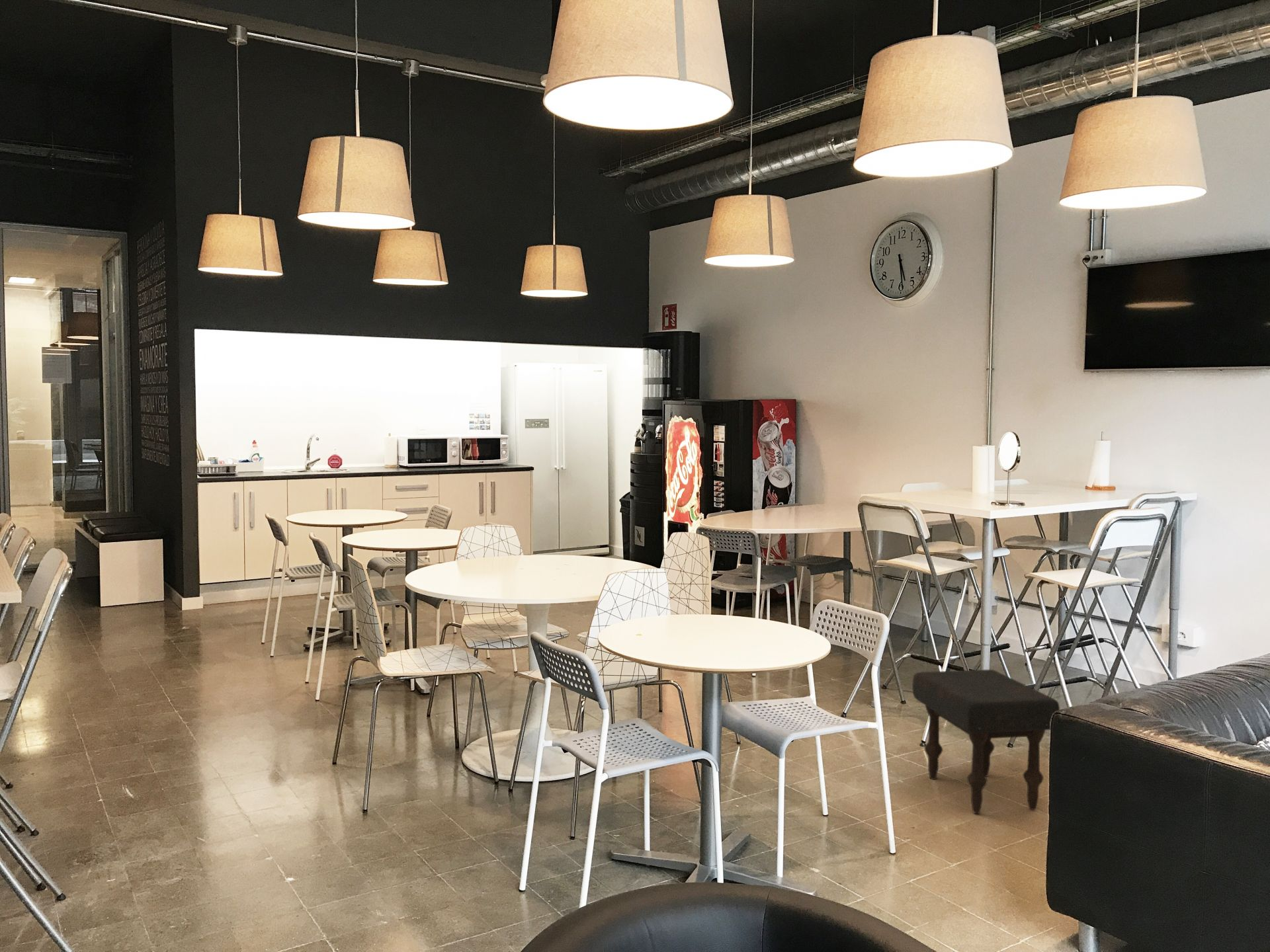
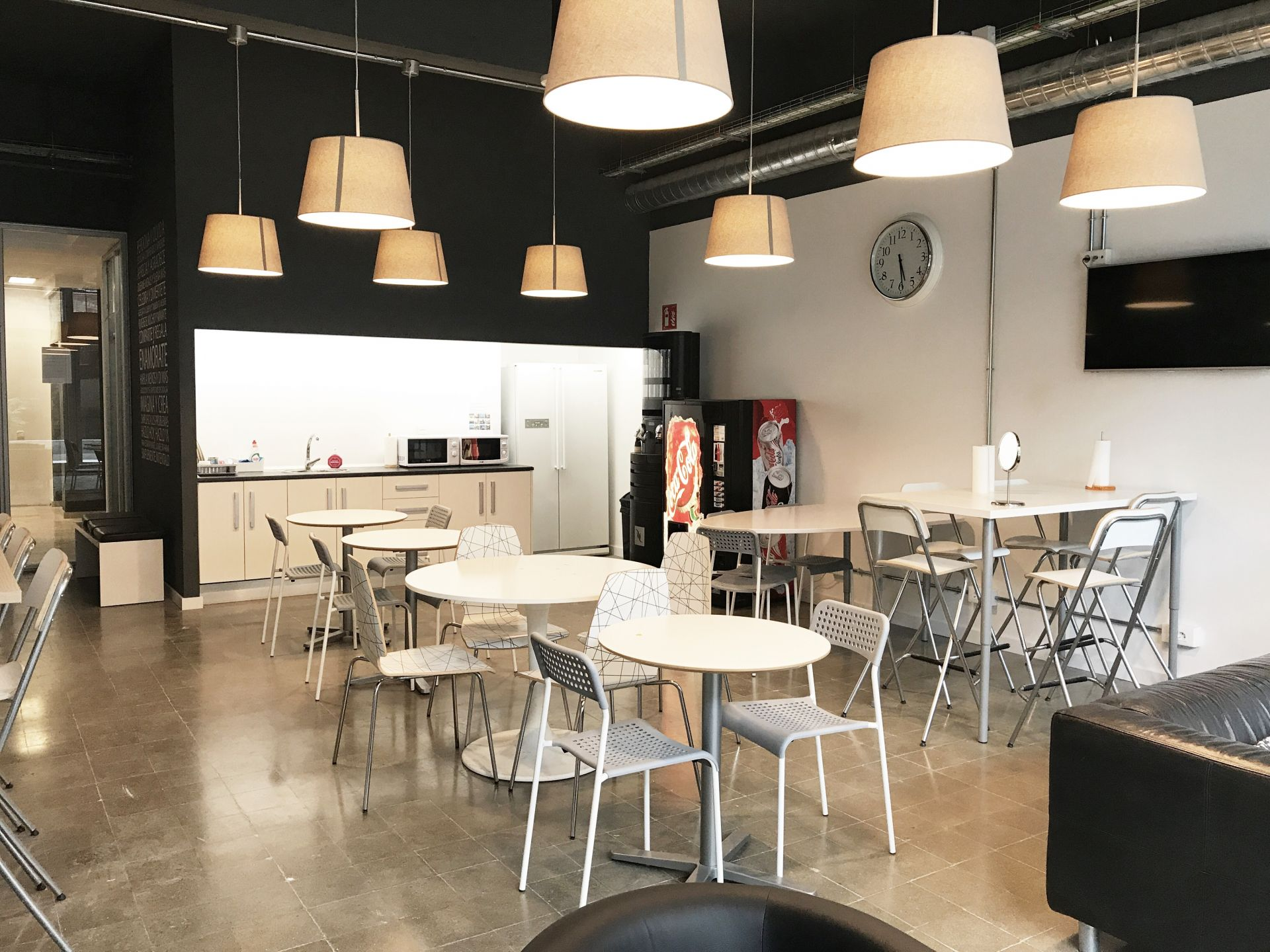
- ottoman (981, 739)
